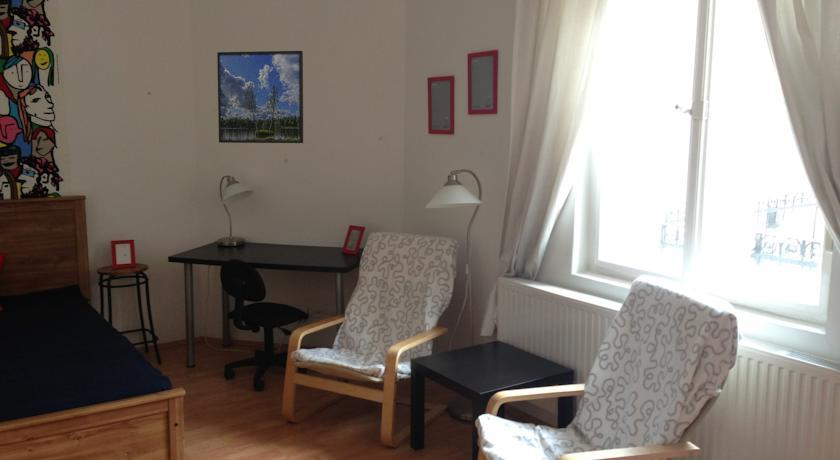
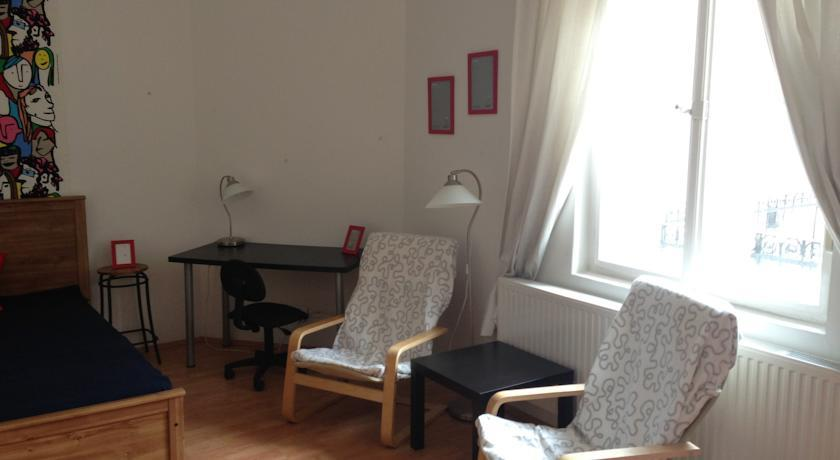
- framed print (260, 97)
